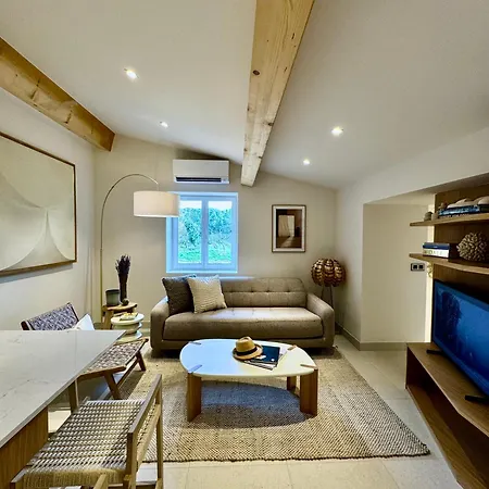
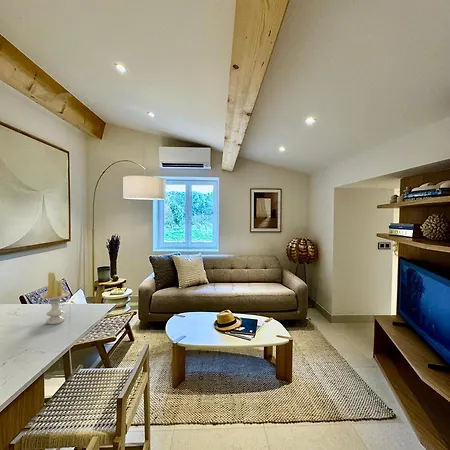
+ candle (55, 296)
